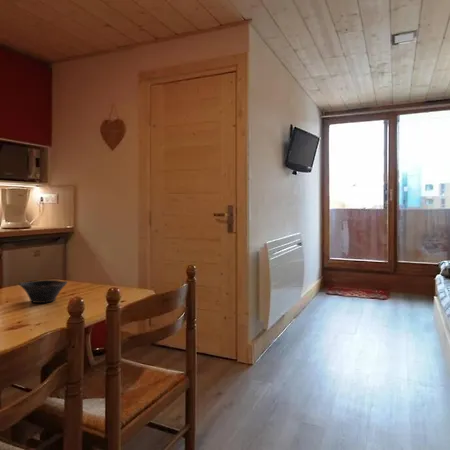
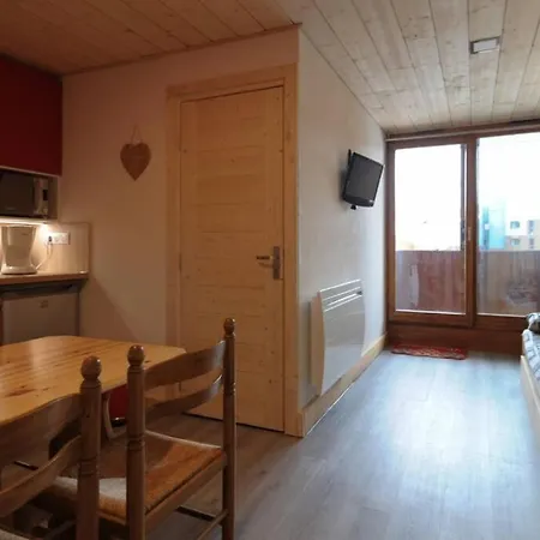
- bowl (43, 291)
